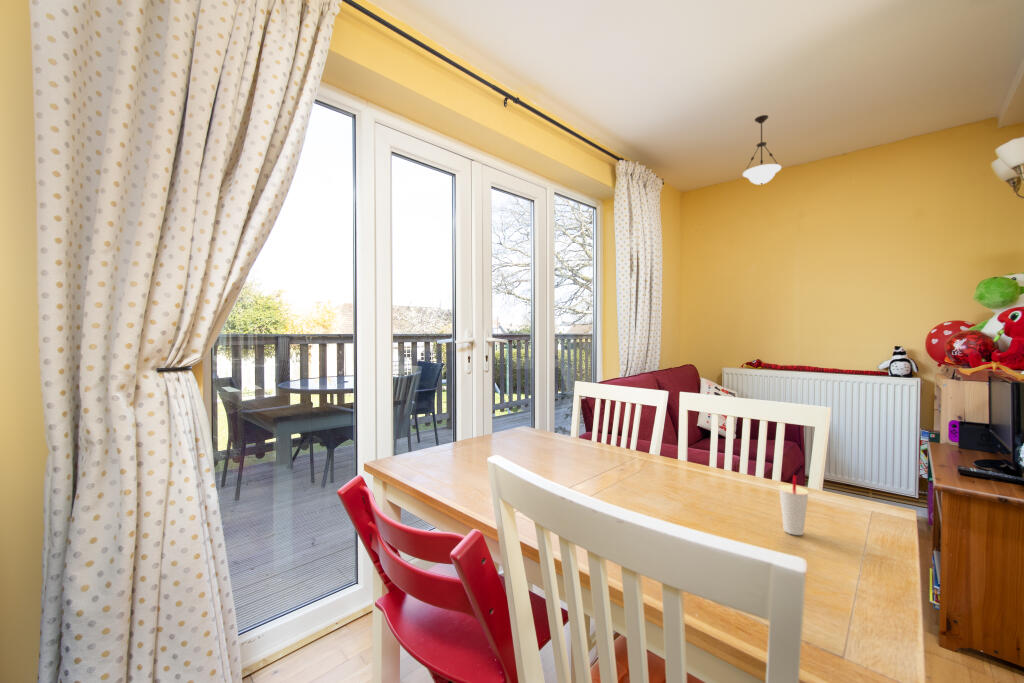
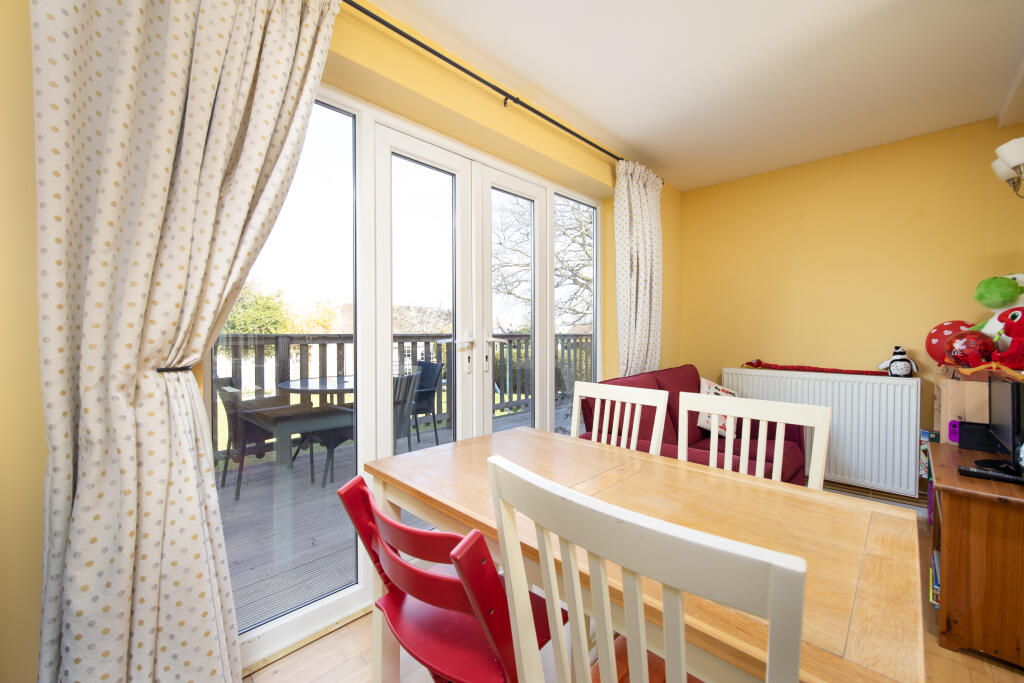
- pendant light (761, 151)
- cup (793, 503)
